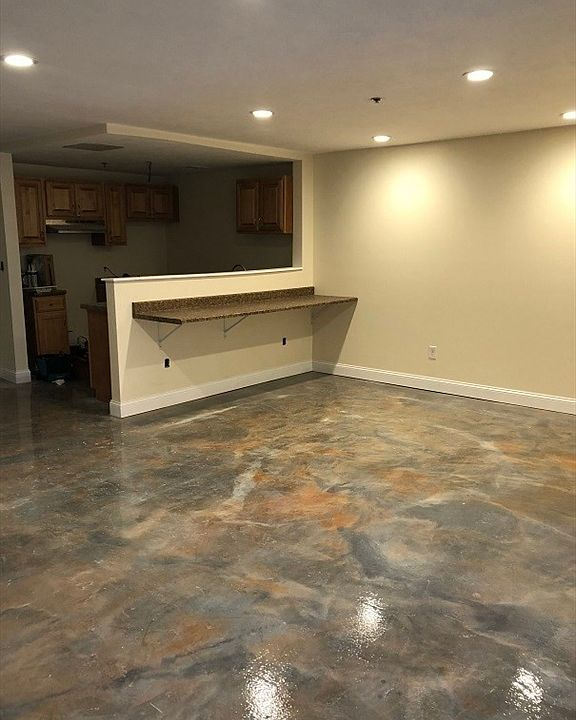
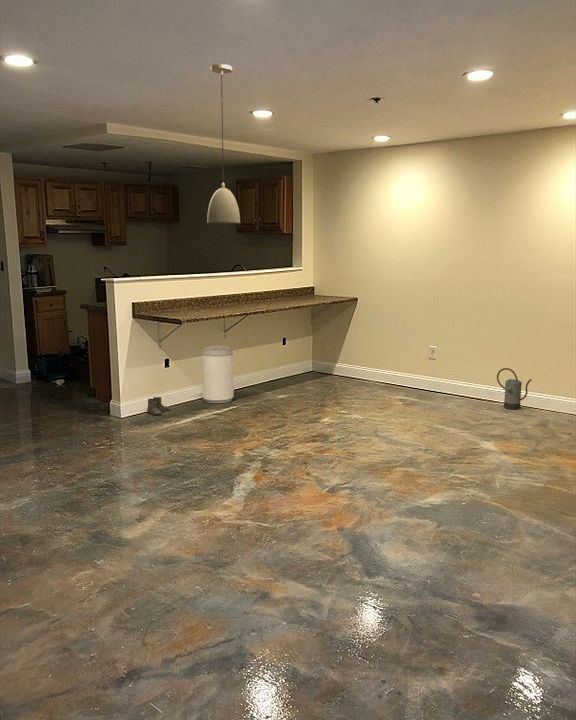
+ boots (157, 405)
+ beverage can (217, 374)
+ watering can (513, 388)
+ light fixture (222, 146)
